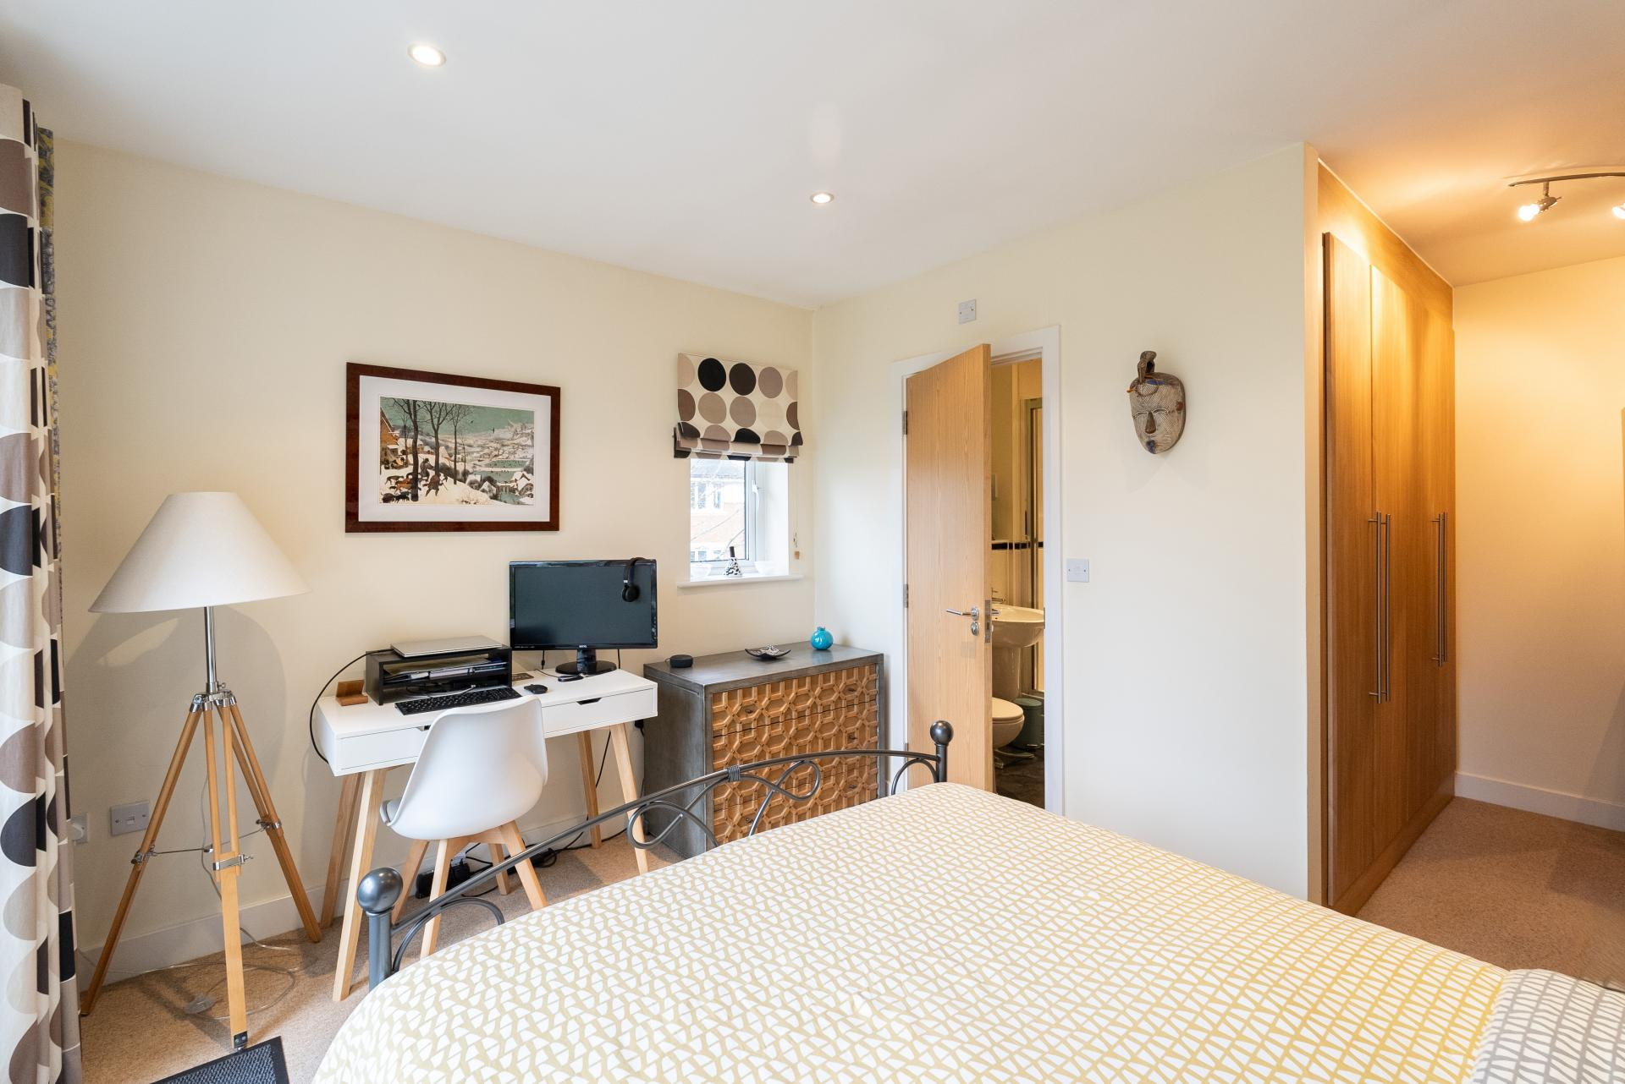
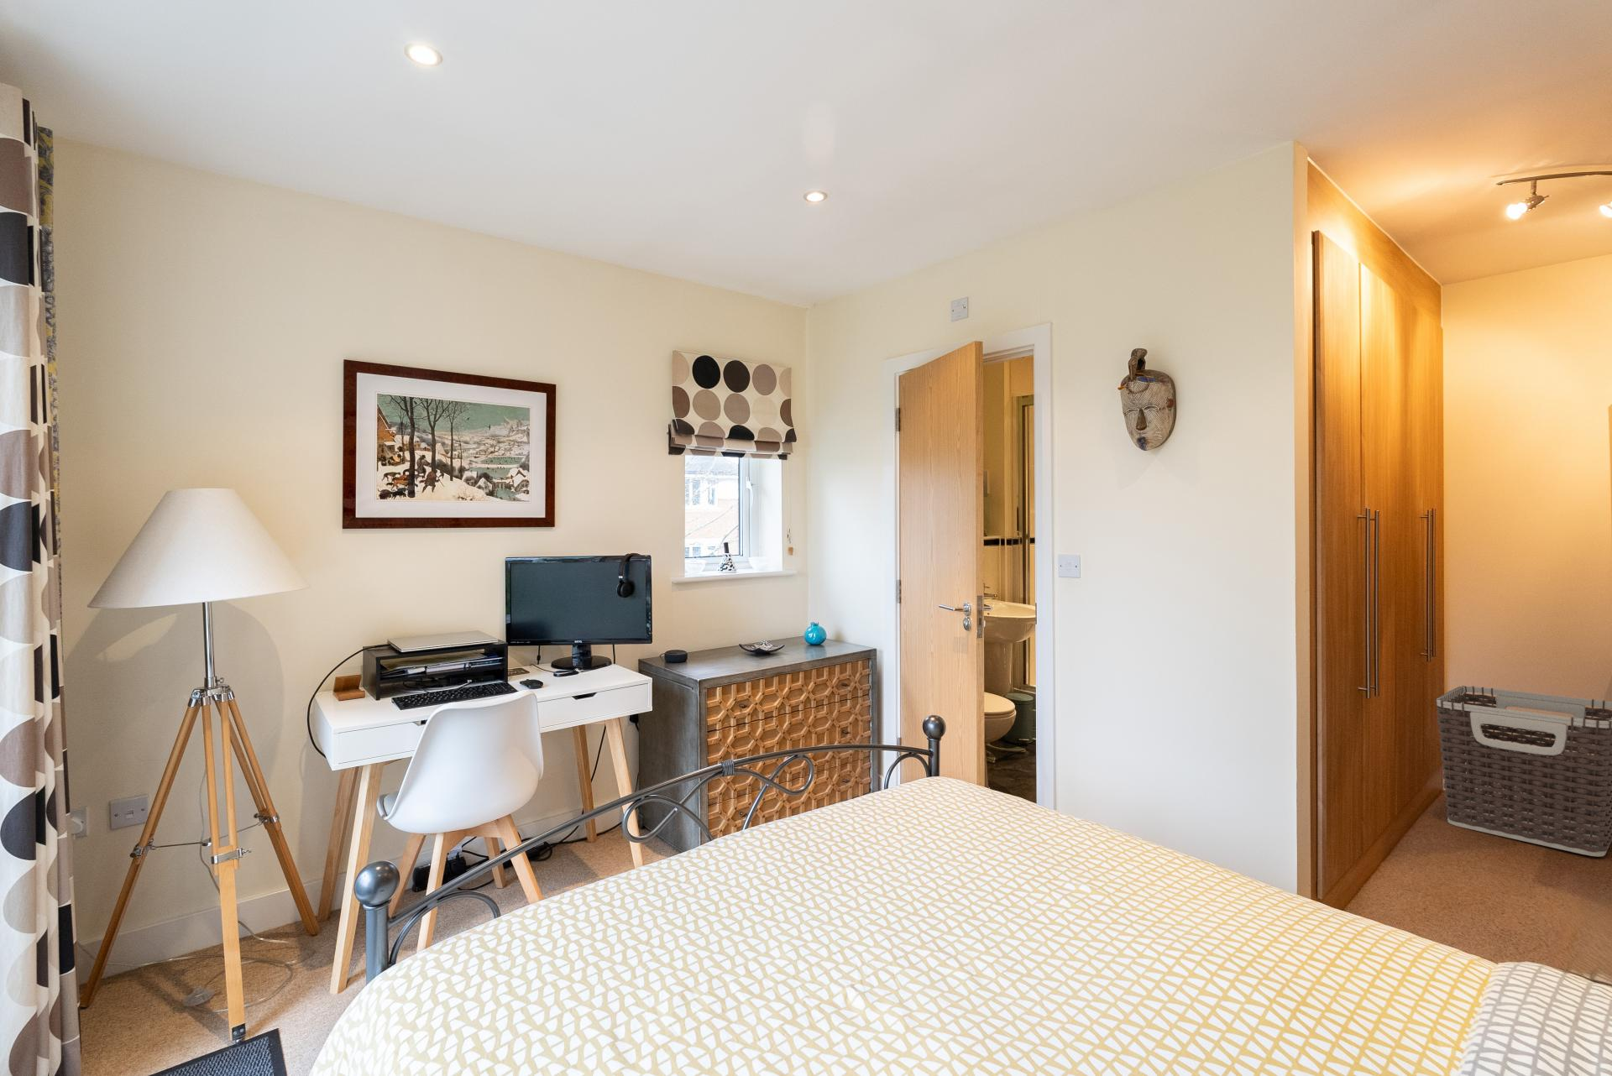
+ clothes hamper (1529, 764)
